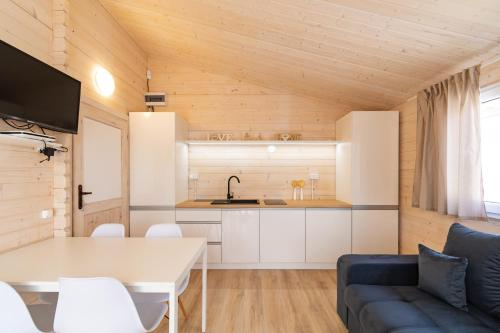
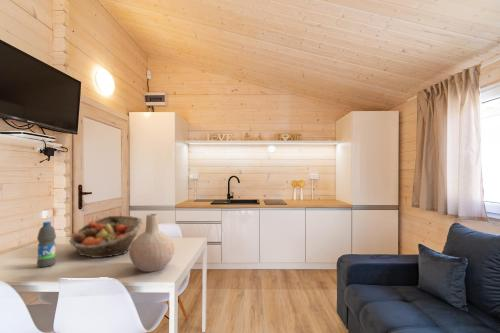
+ water bottle (46, 243)
+ fruit basket (107, 235)
+ vase (152, 240)
